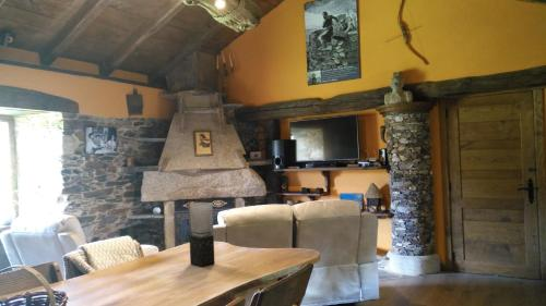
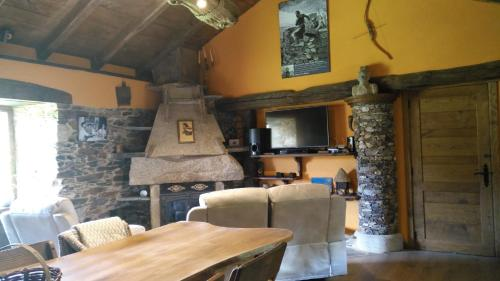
- vase (201, 233)
